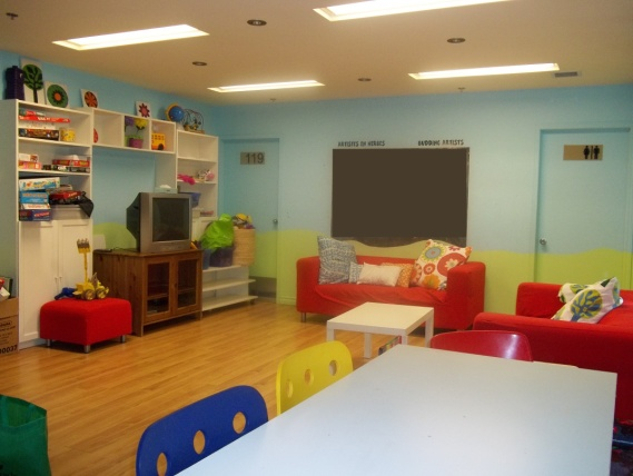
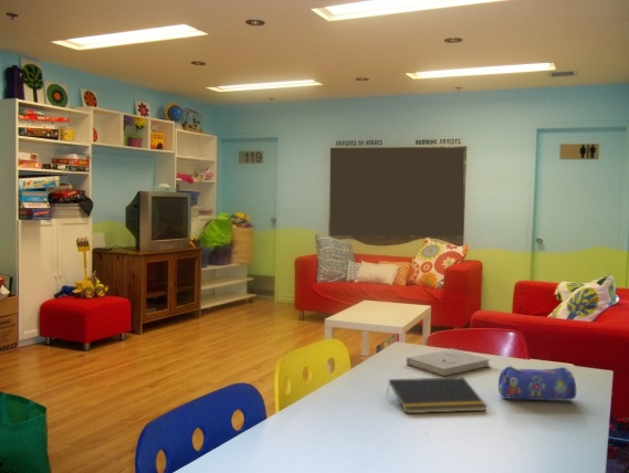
+ notepad (436, 393)
+ book (448, 361)
+ pencil case (536, 382)
